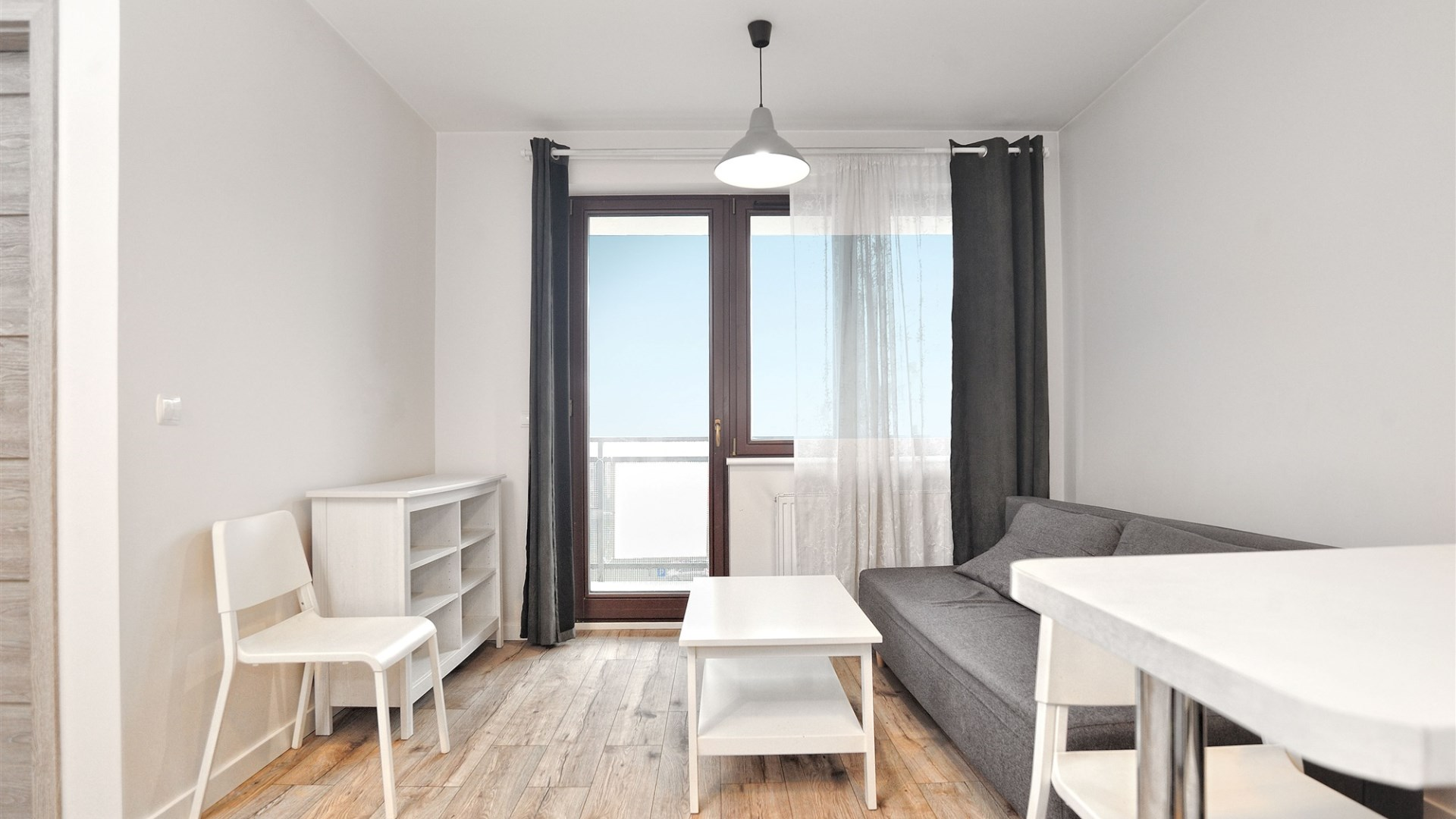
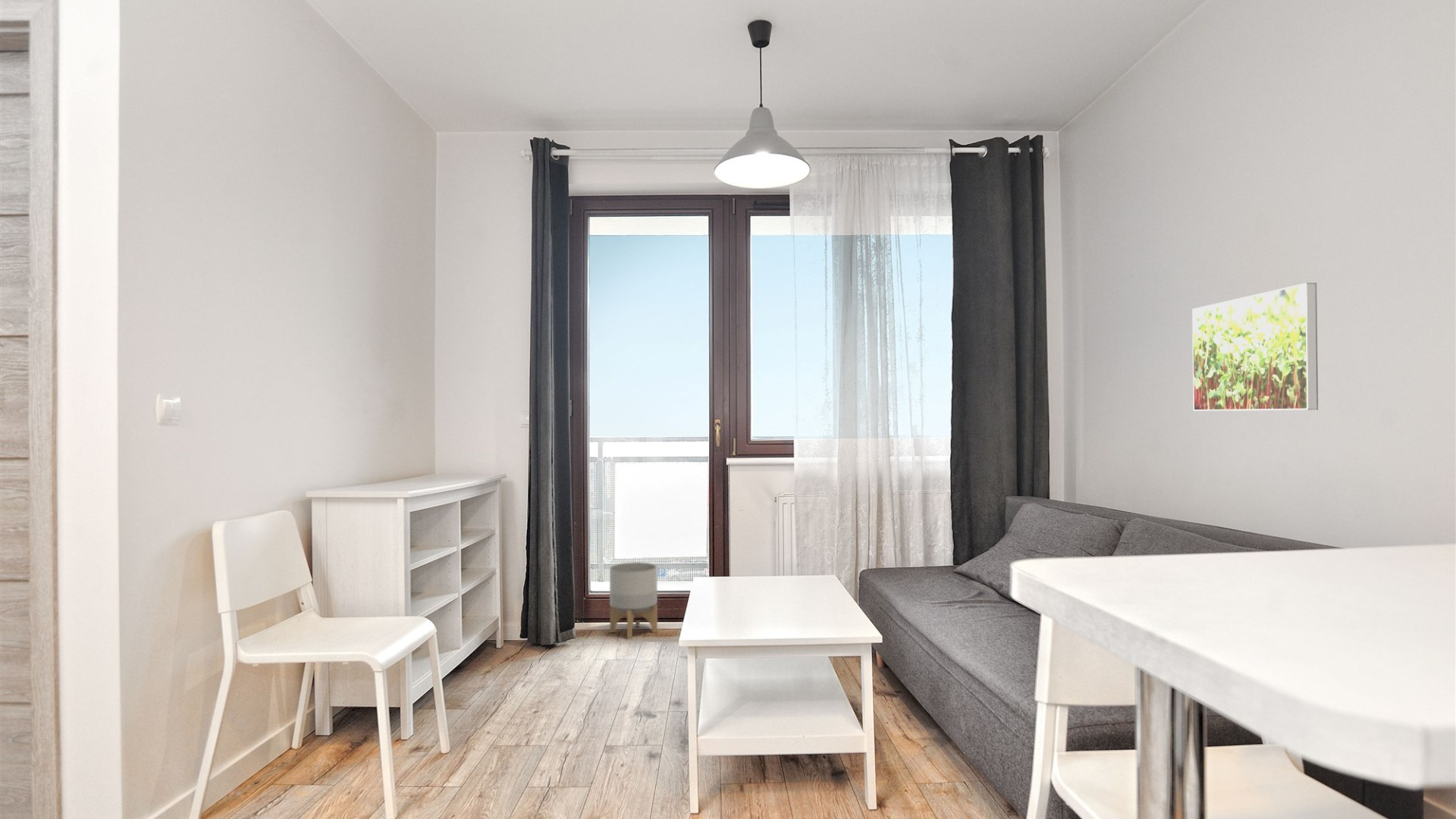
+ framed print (1247, 353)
+ planter (633, 599)
